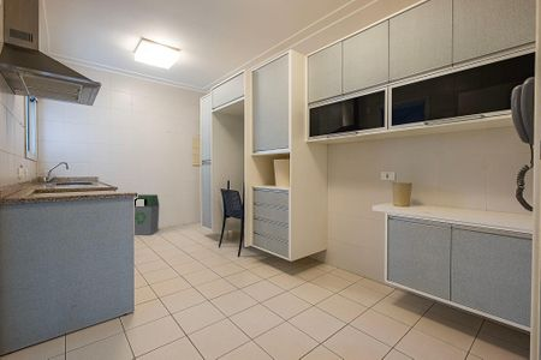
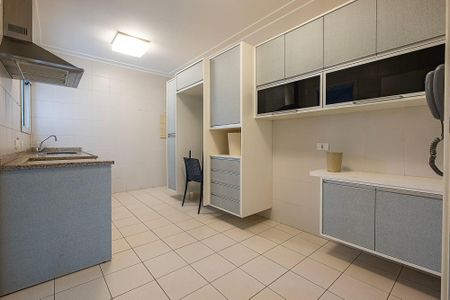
- trash bin (144, 214)
